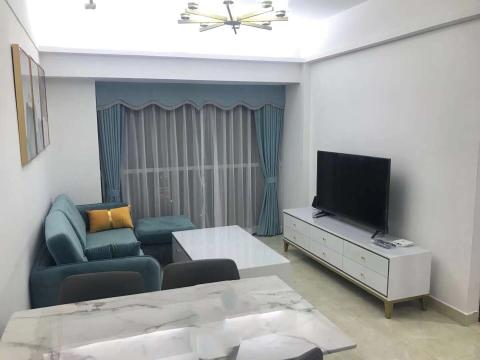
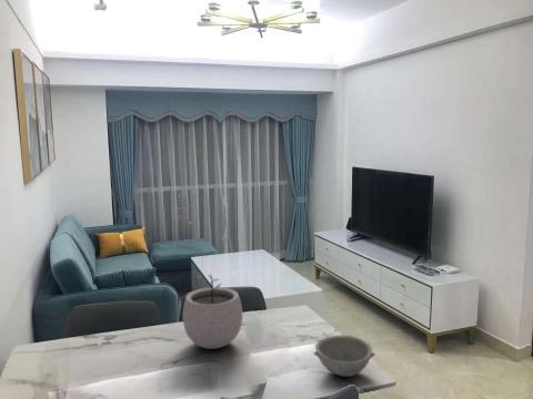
+ plant pot (212, 309)
+ bowl (343, 359)
